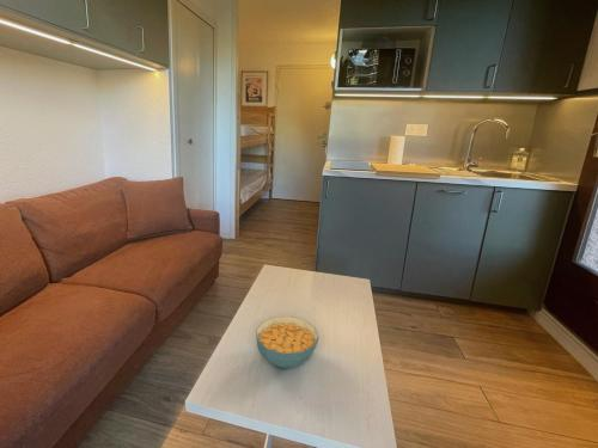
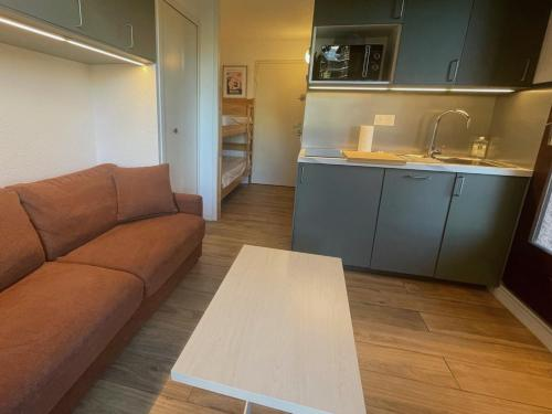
- cereal bowl (286, 346)
